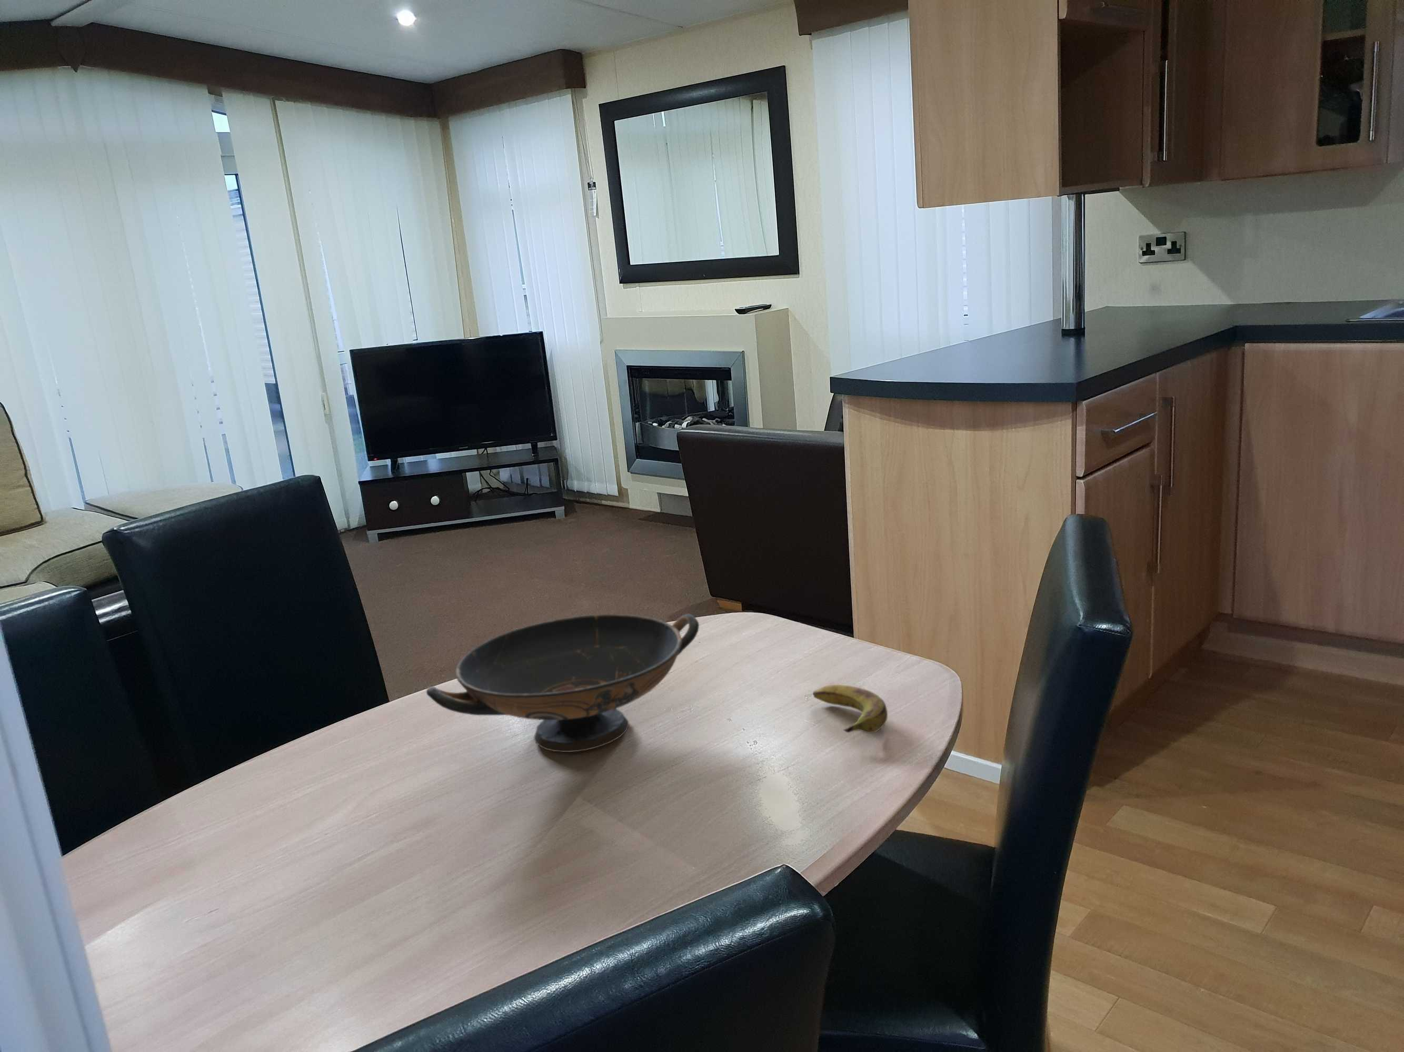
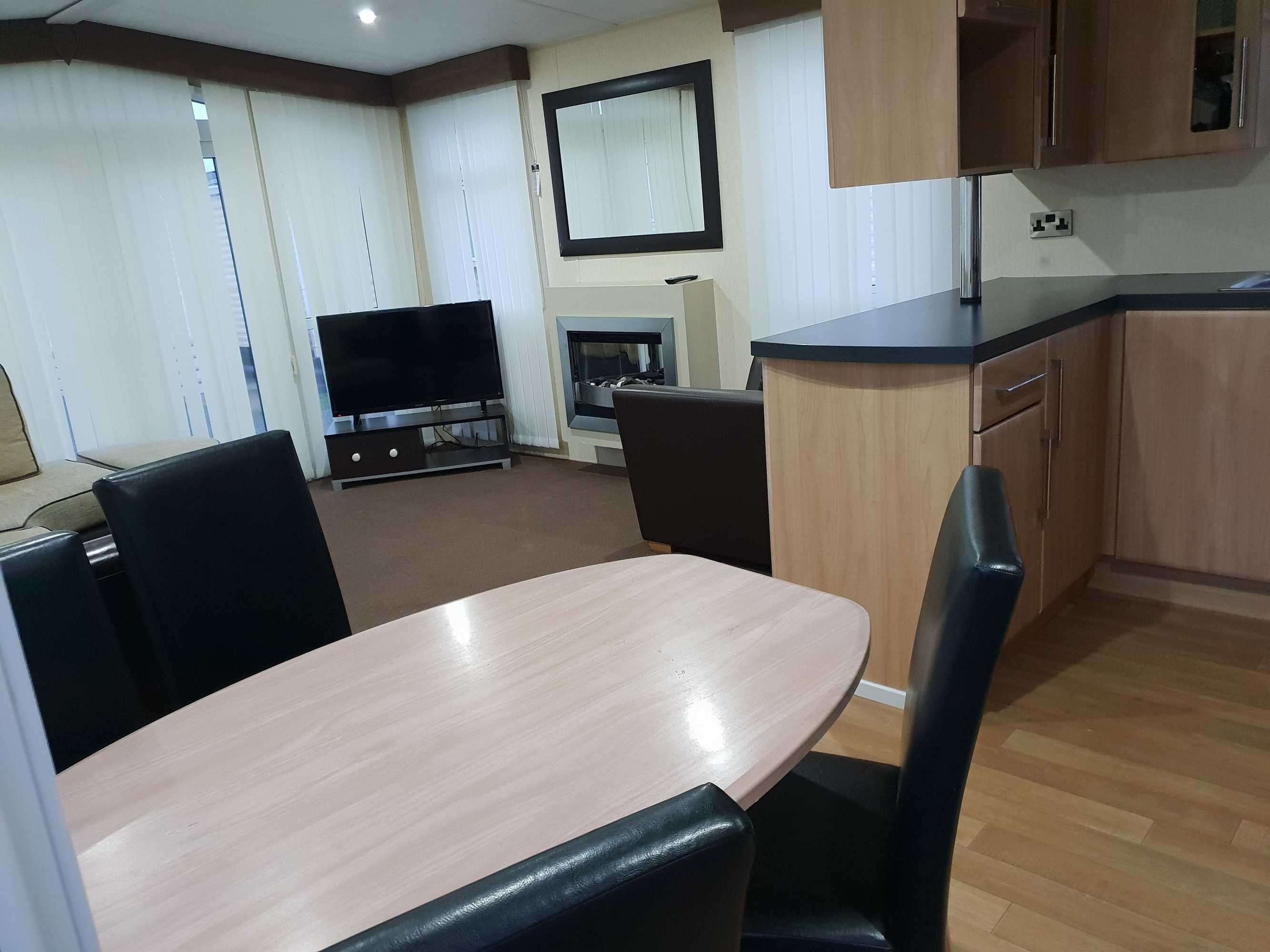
- banana (846, 706)
- decorative bowl (575, 691)
